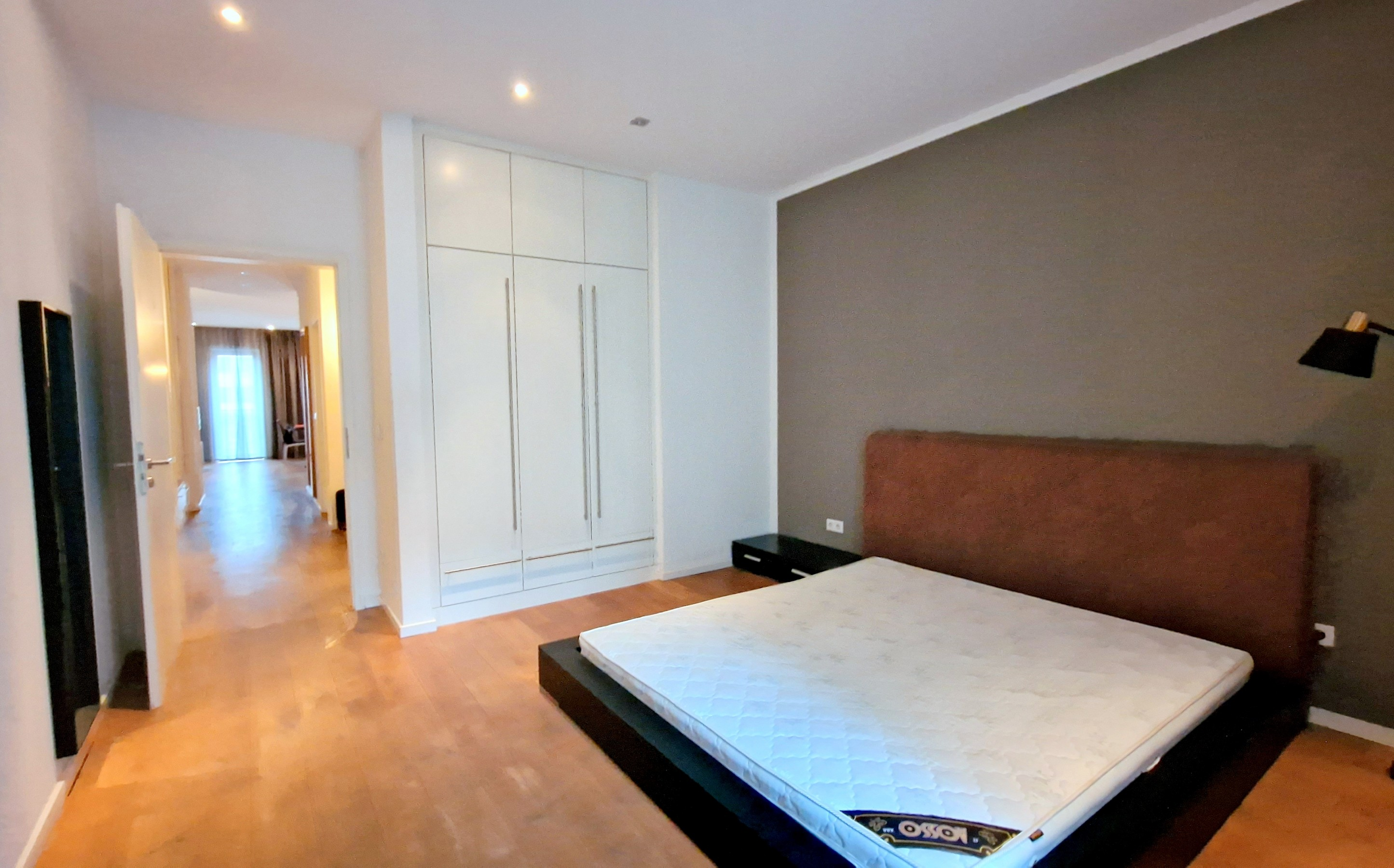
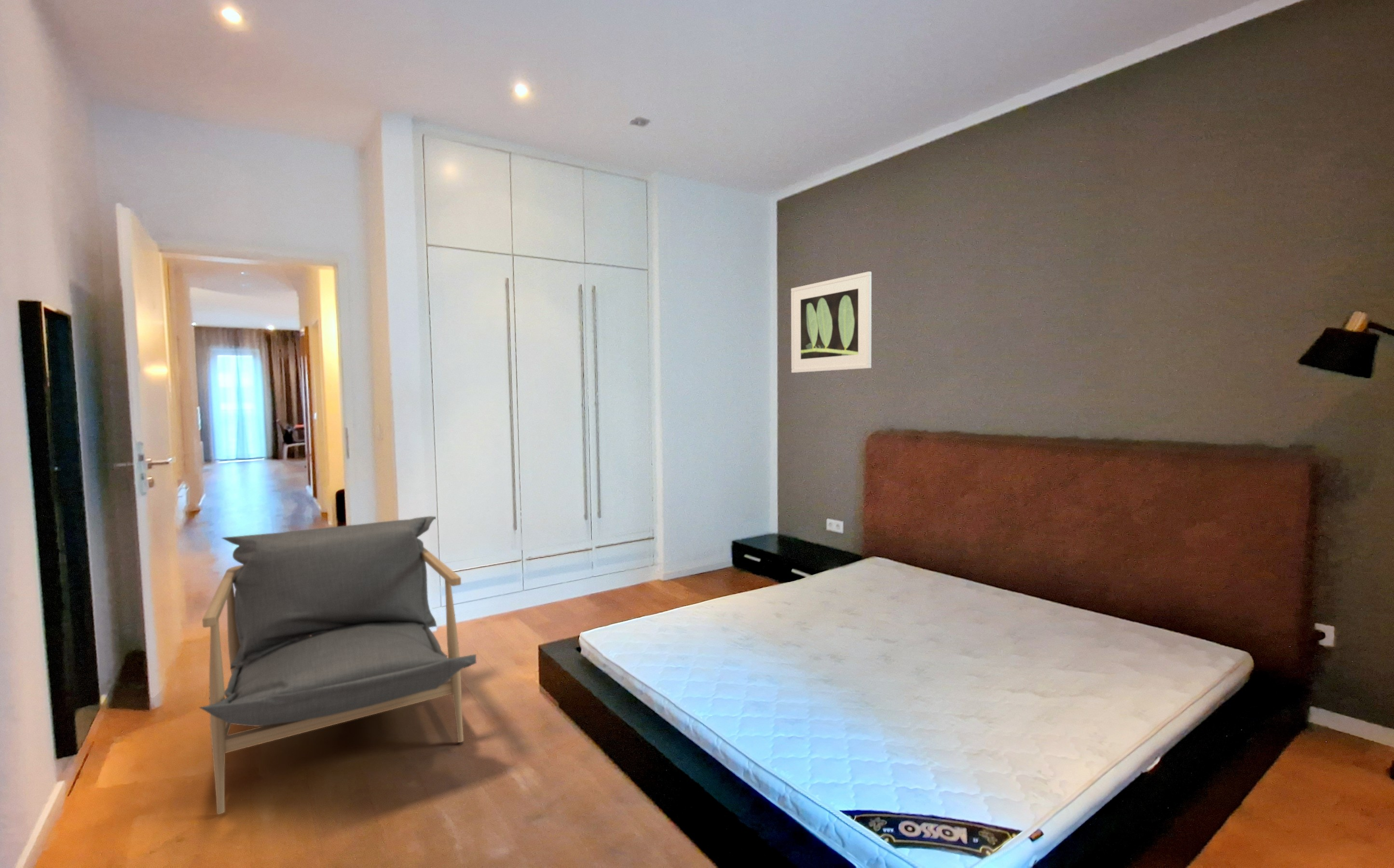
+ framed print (828, 326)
+ armchair (345, 640)
